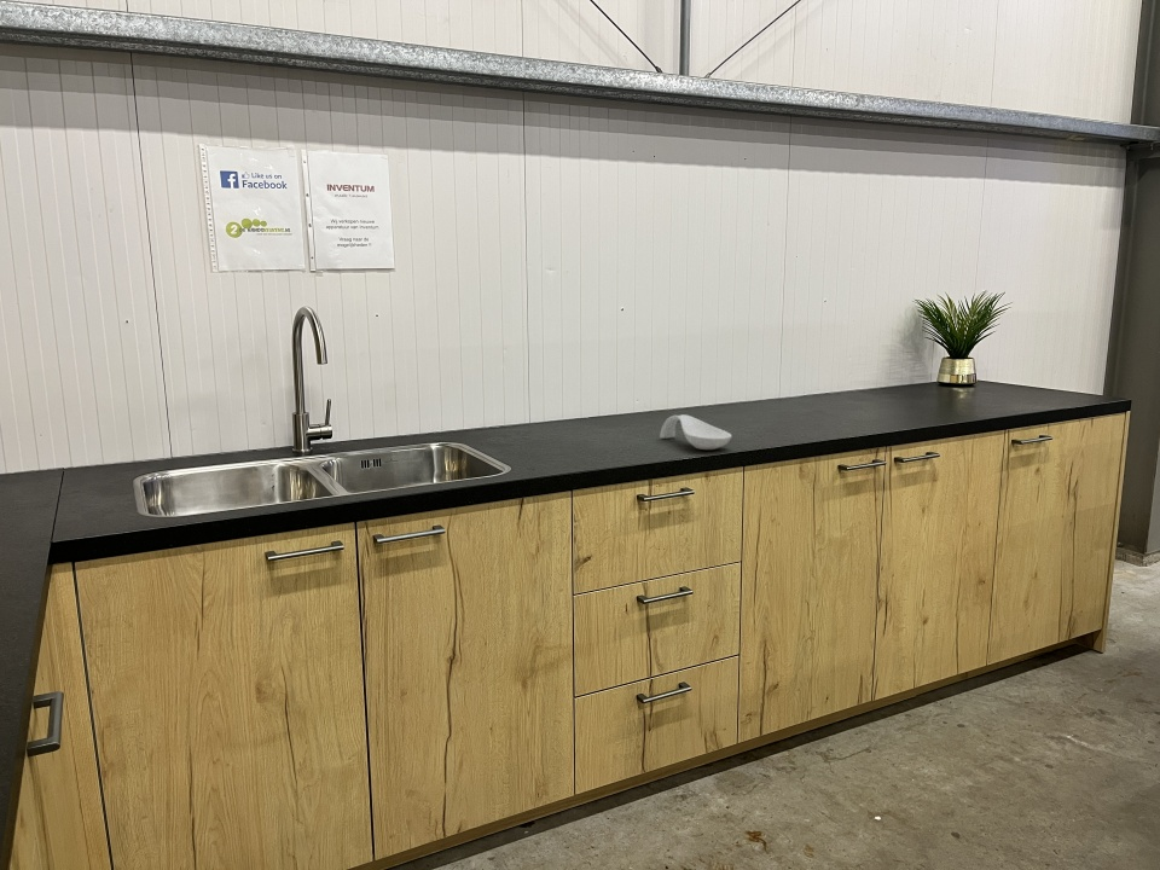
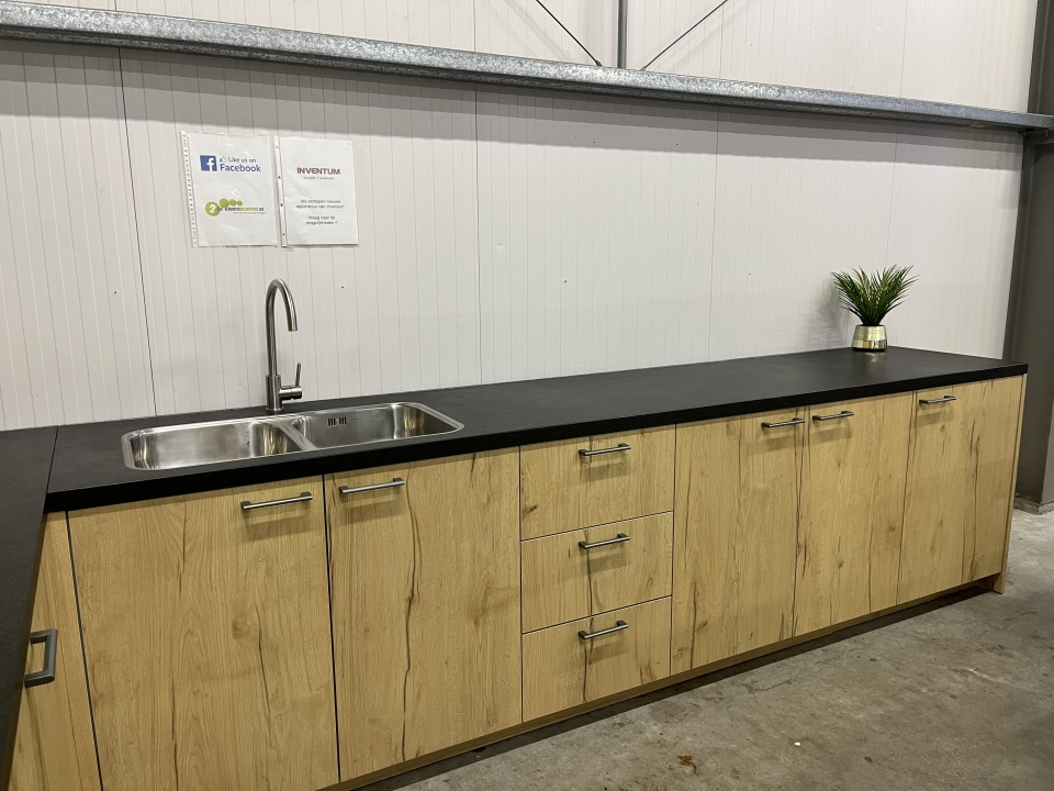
- spoon rest (692, 430)
